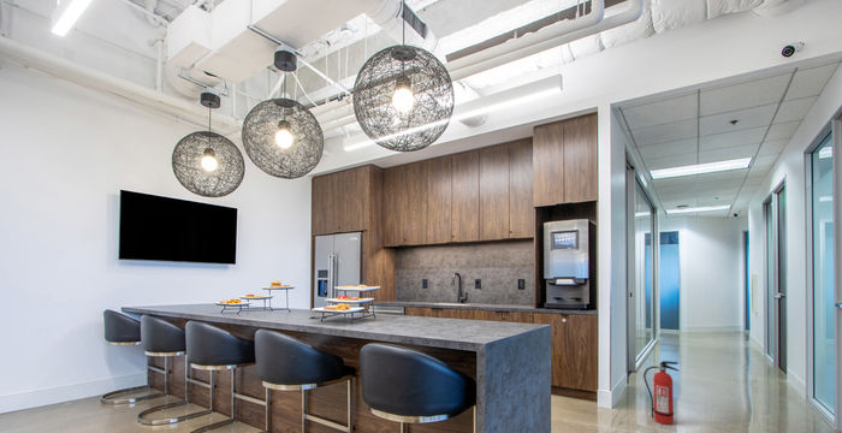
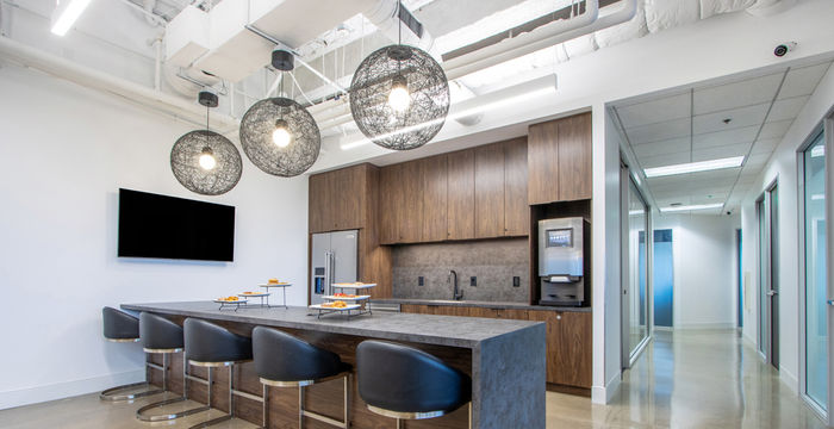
- fire extinguisher (660, 390)
